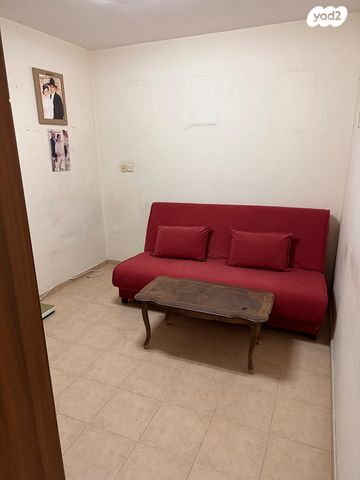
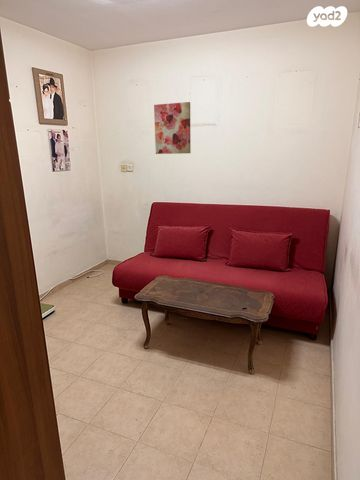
+ wall art (172, 129)
